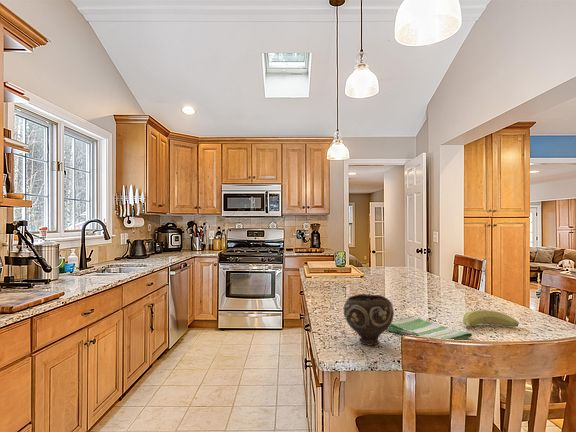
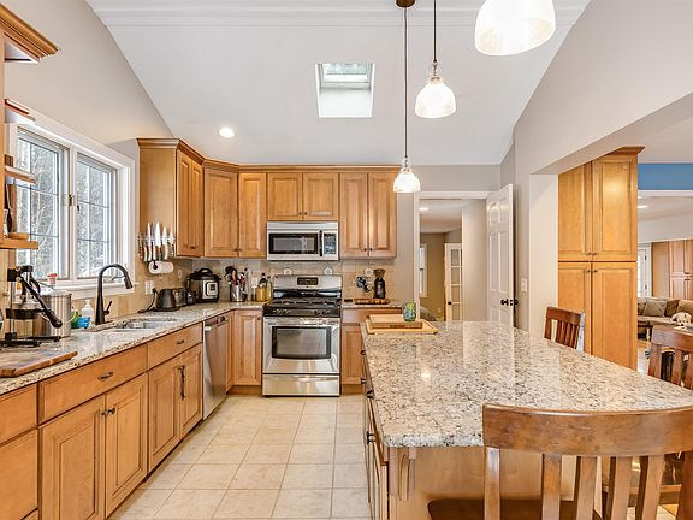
- banana (486, 320)
- dish towel (425, 329)
- bowl (368, 318)
